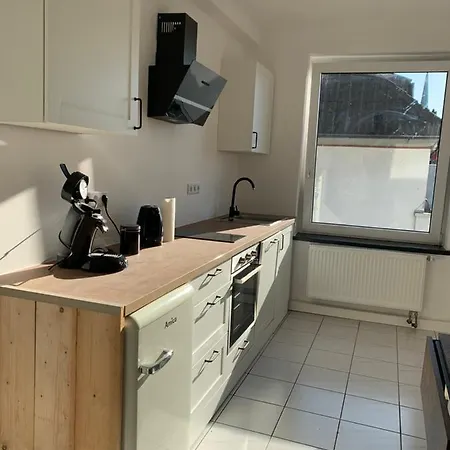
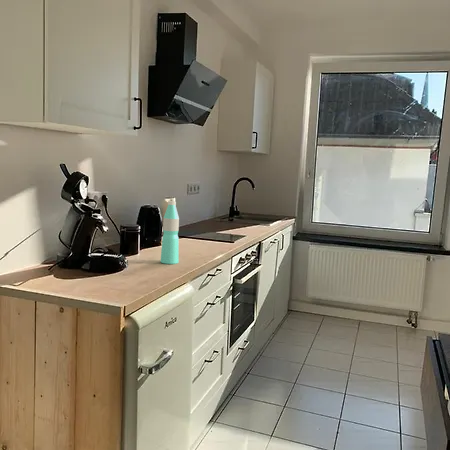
+ water bottle (170, 231)
